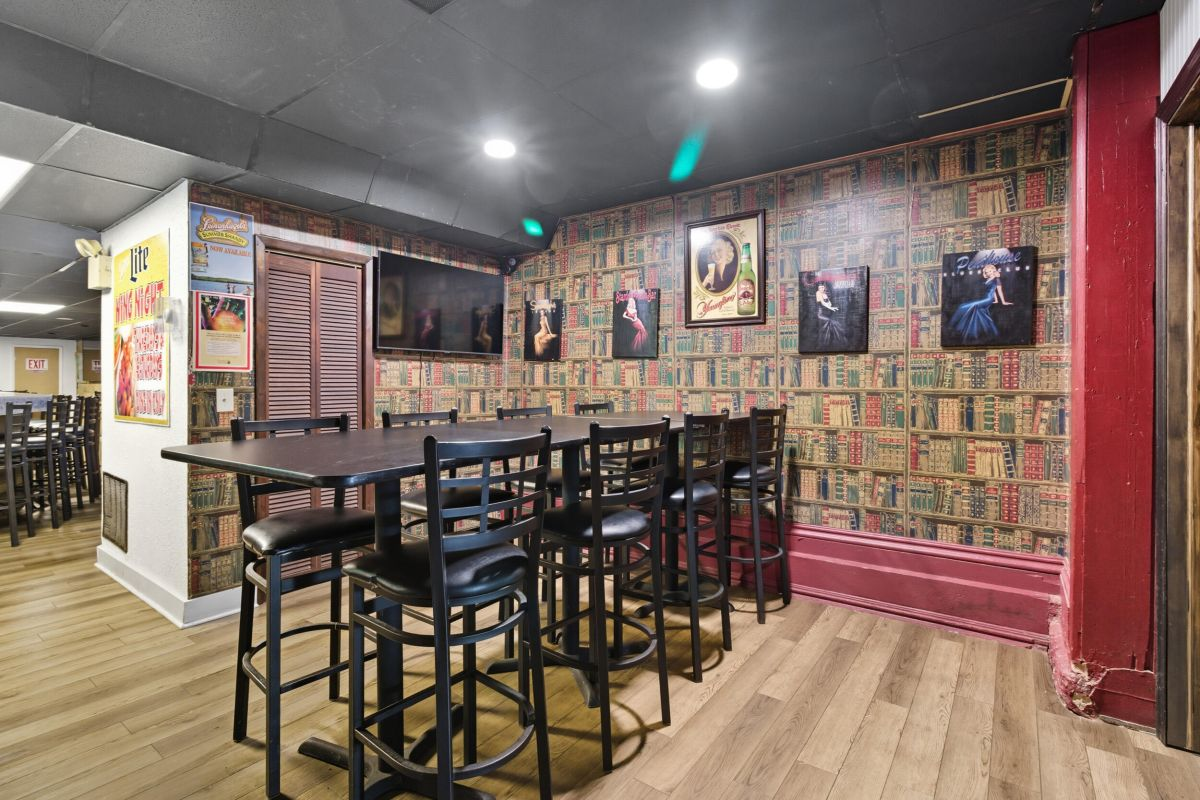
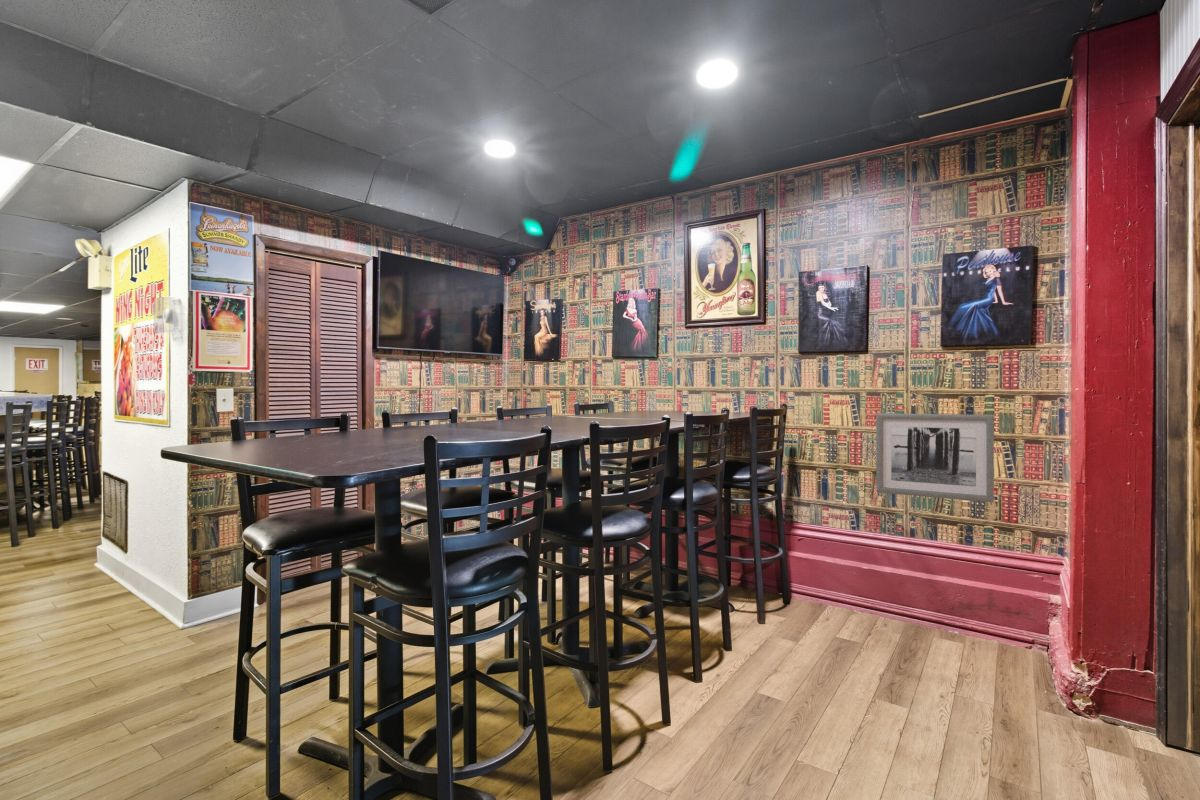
+ wall art (932, 455)
